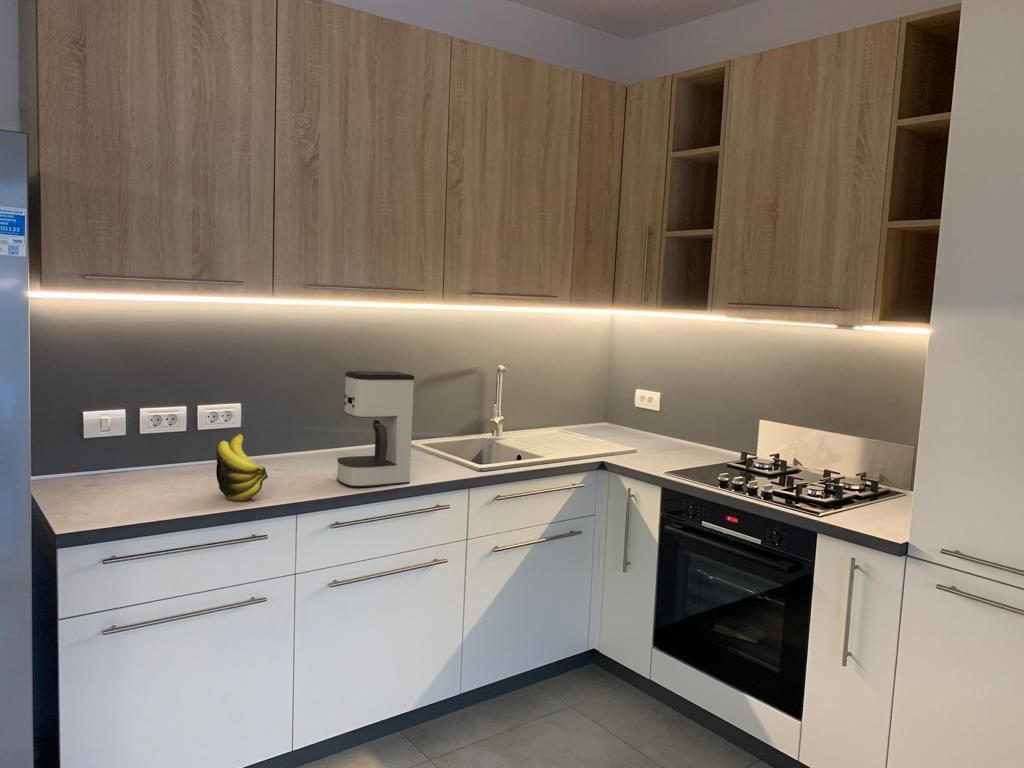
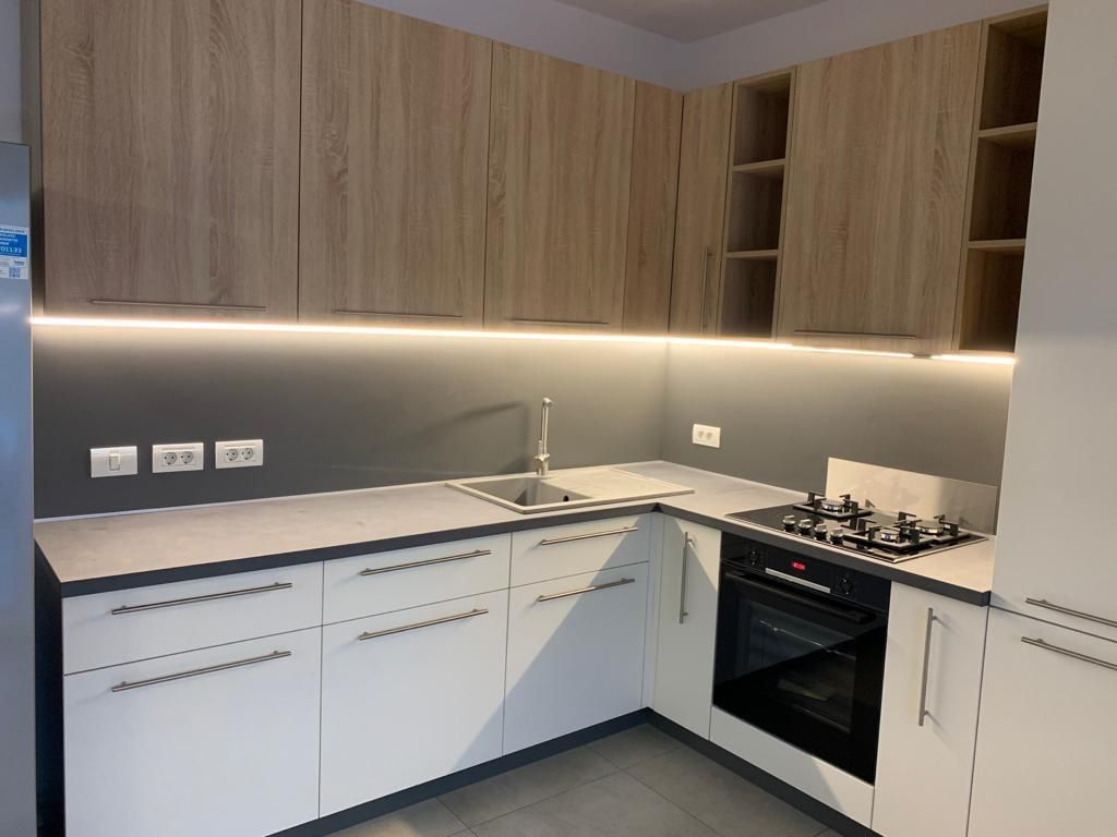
- banana (243, 467)
- coffee maker (374, 427)
